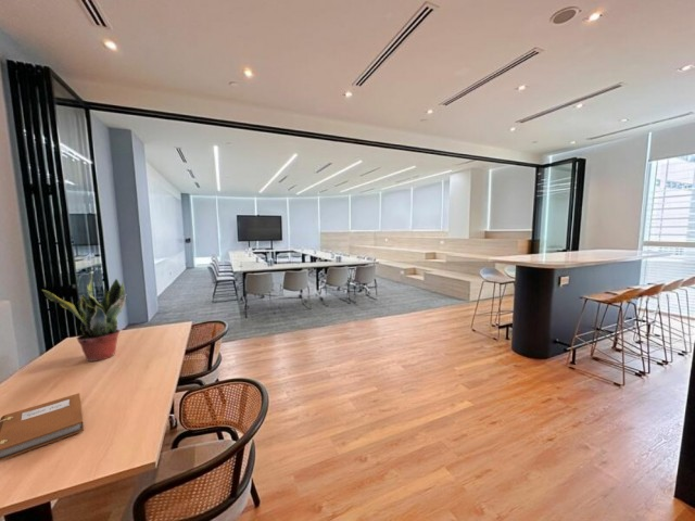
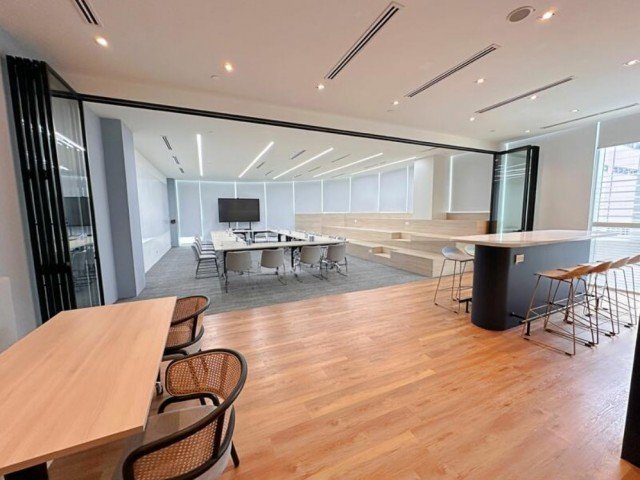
- notebook (40, 422)
- potted plant (90, 315)
